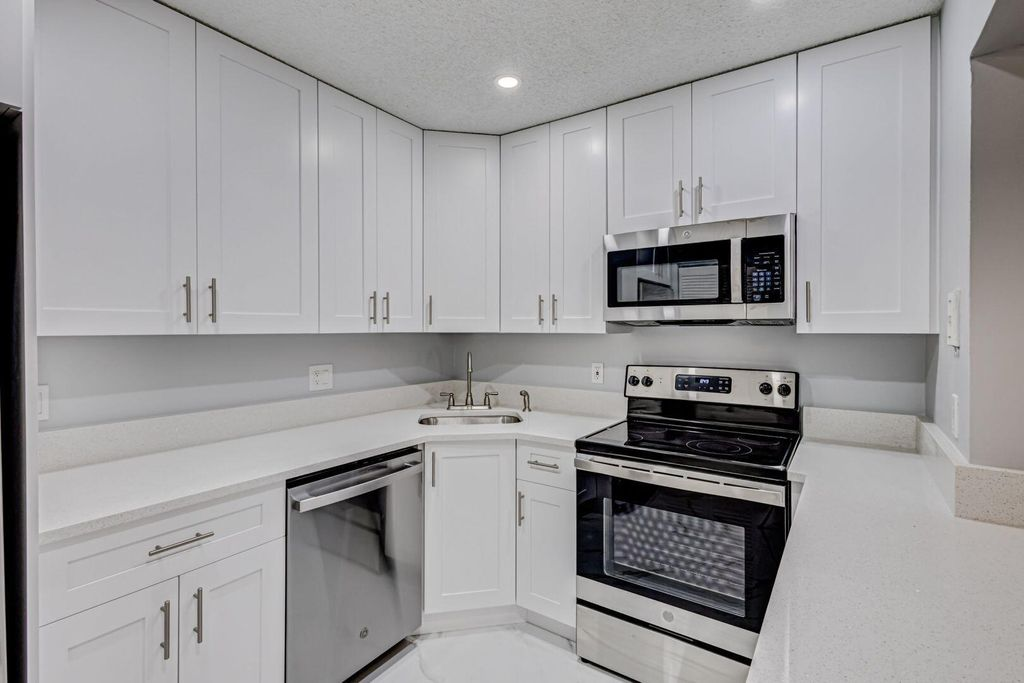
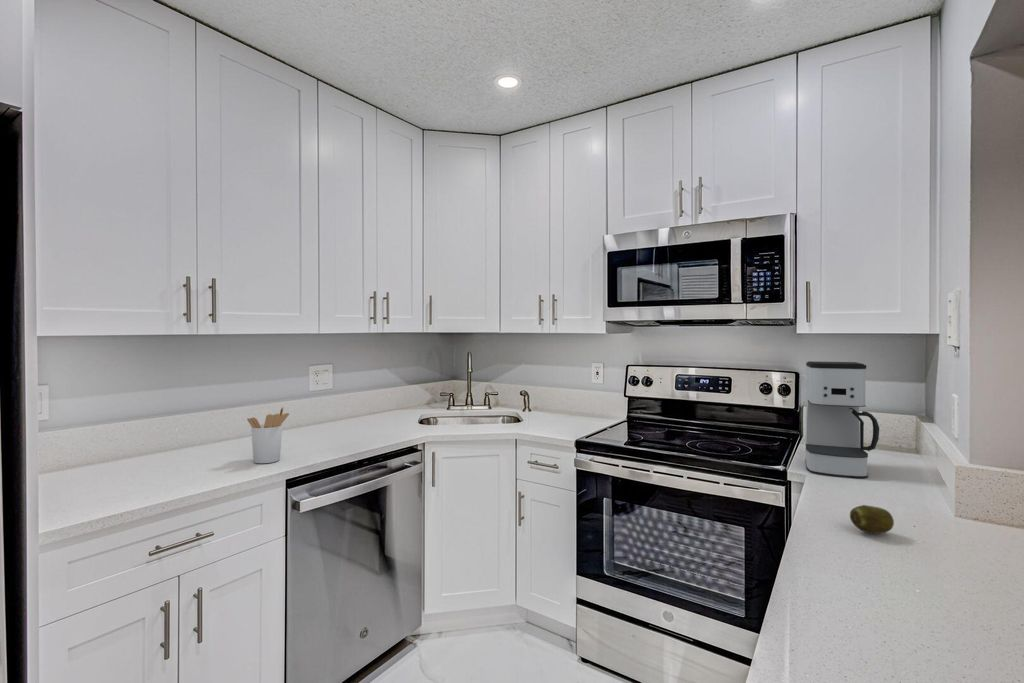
+ fruit (871, 519)
+ coffee maker (840, 416)
+ utensil holder (270, 435)
